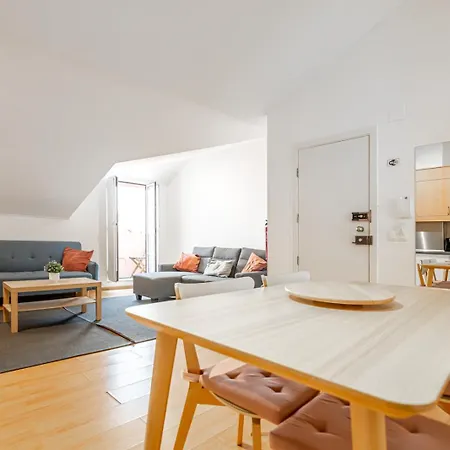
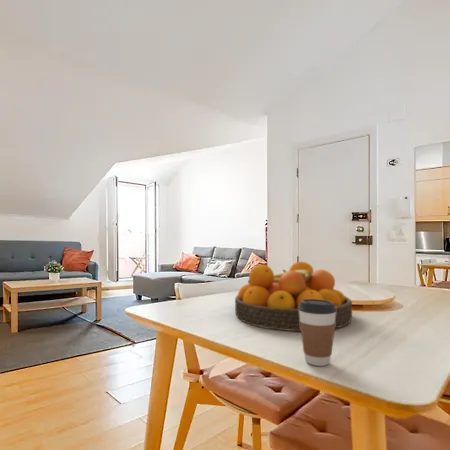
+ coffee cup (317, 331)
+ fruit bowl (291, 289)
